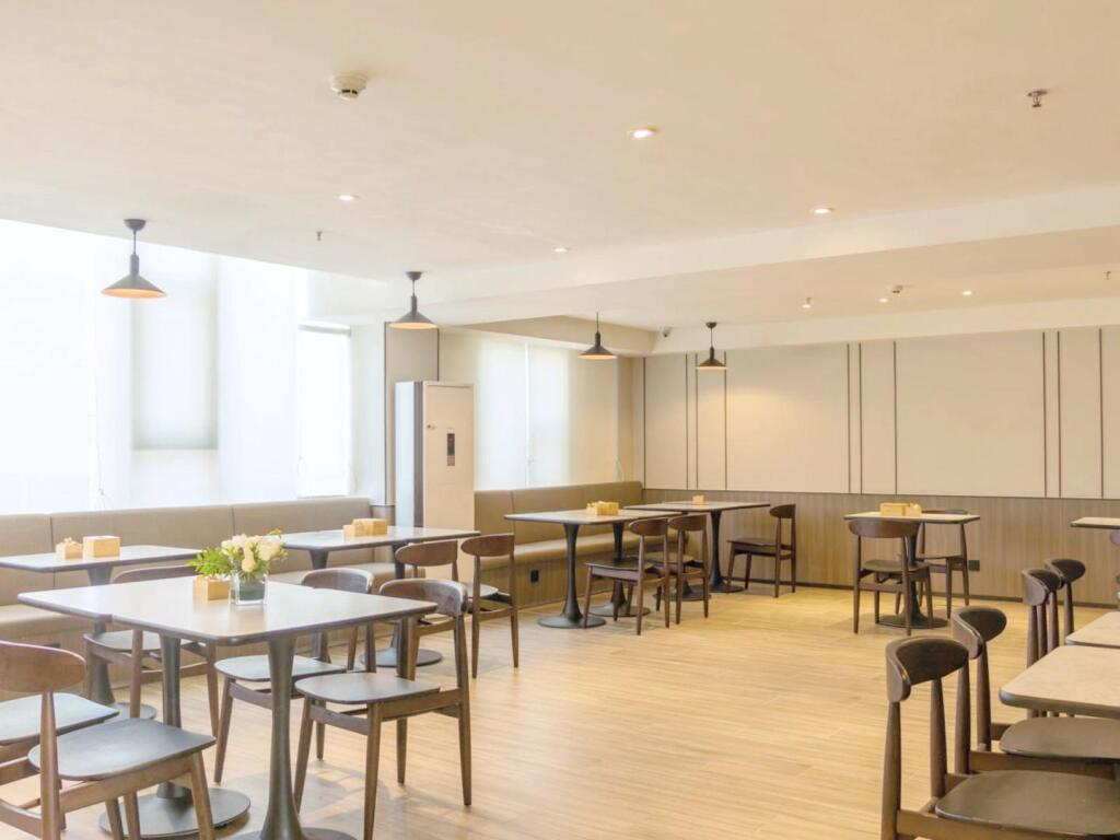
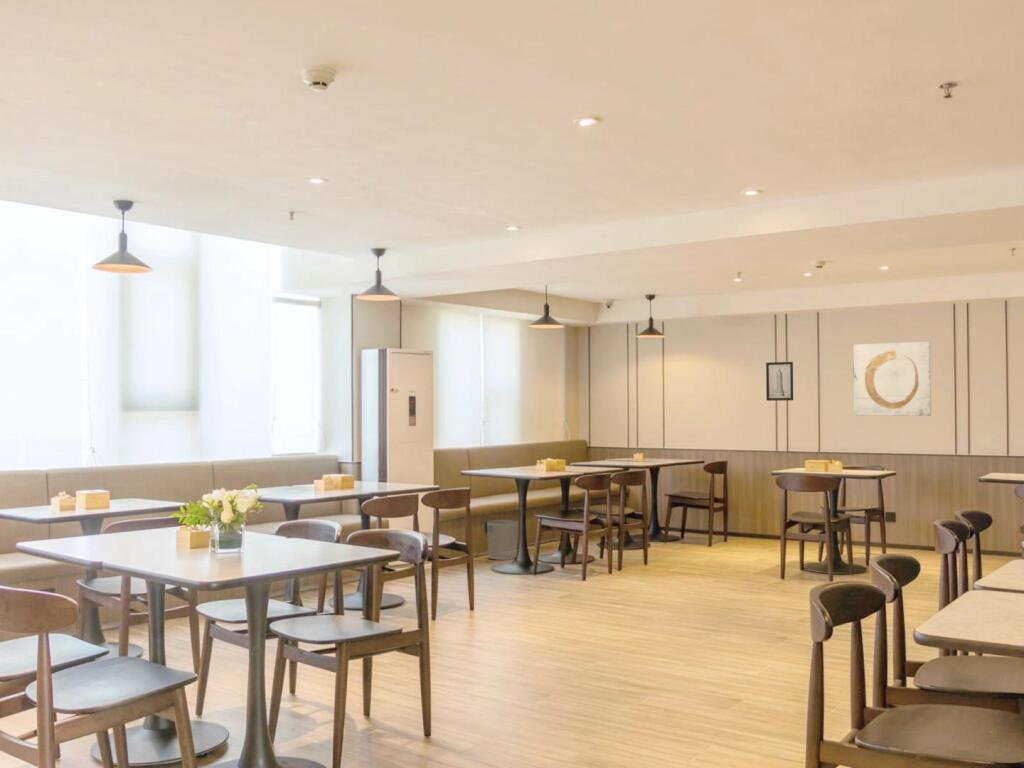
+ waste bin (502, 539)
+ wall art (779, 381)
+ wall art (891, 379)
